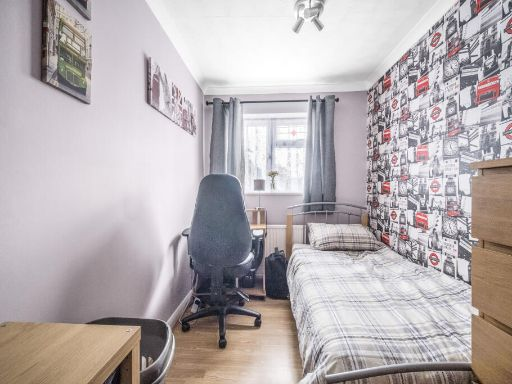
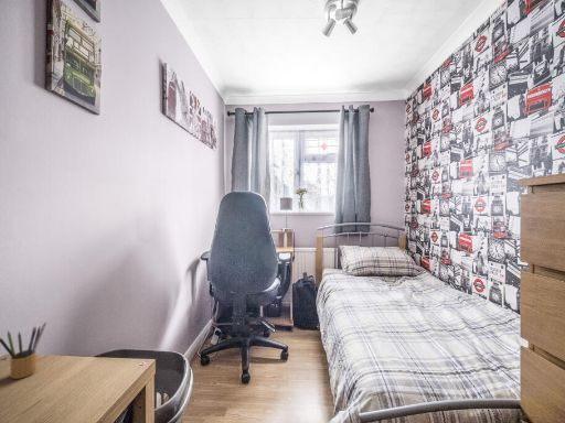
+ pencil box (21, 350)
